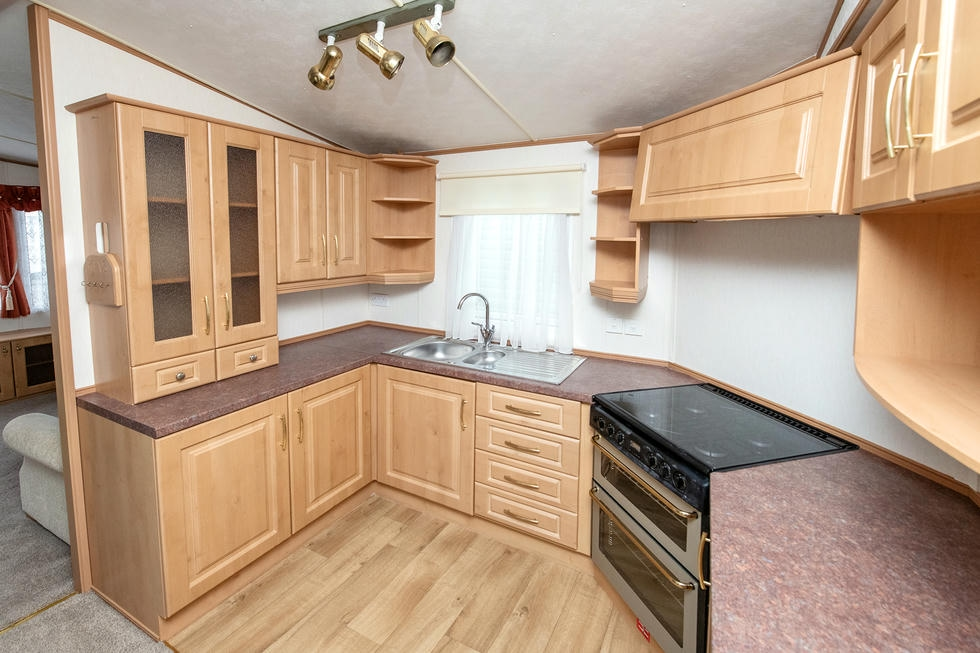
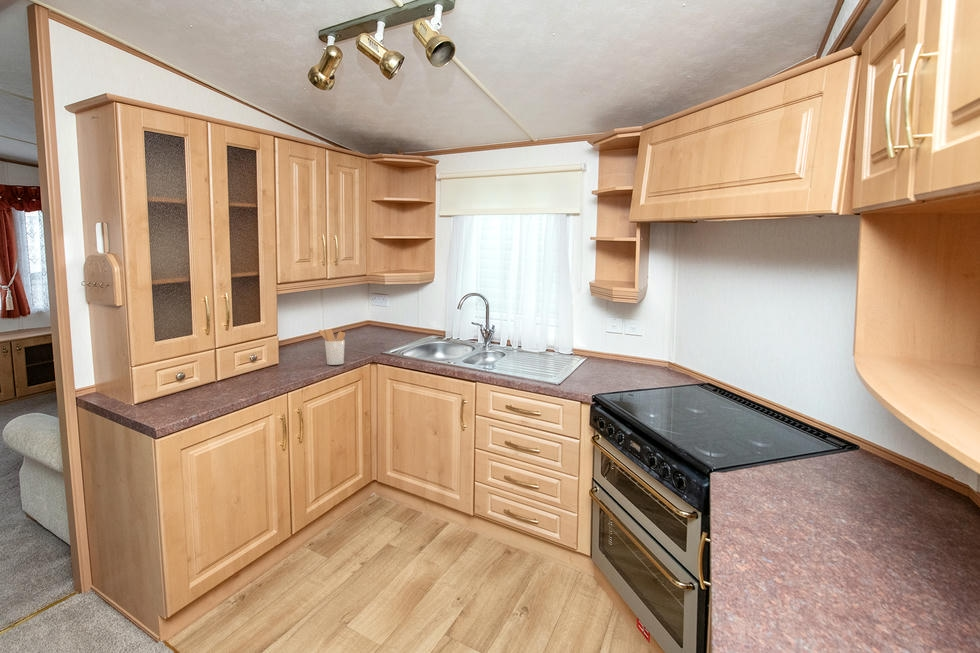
+ utensil holder (331, 345)
